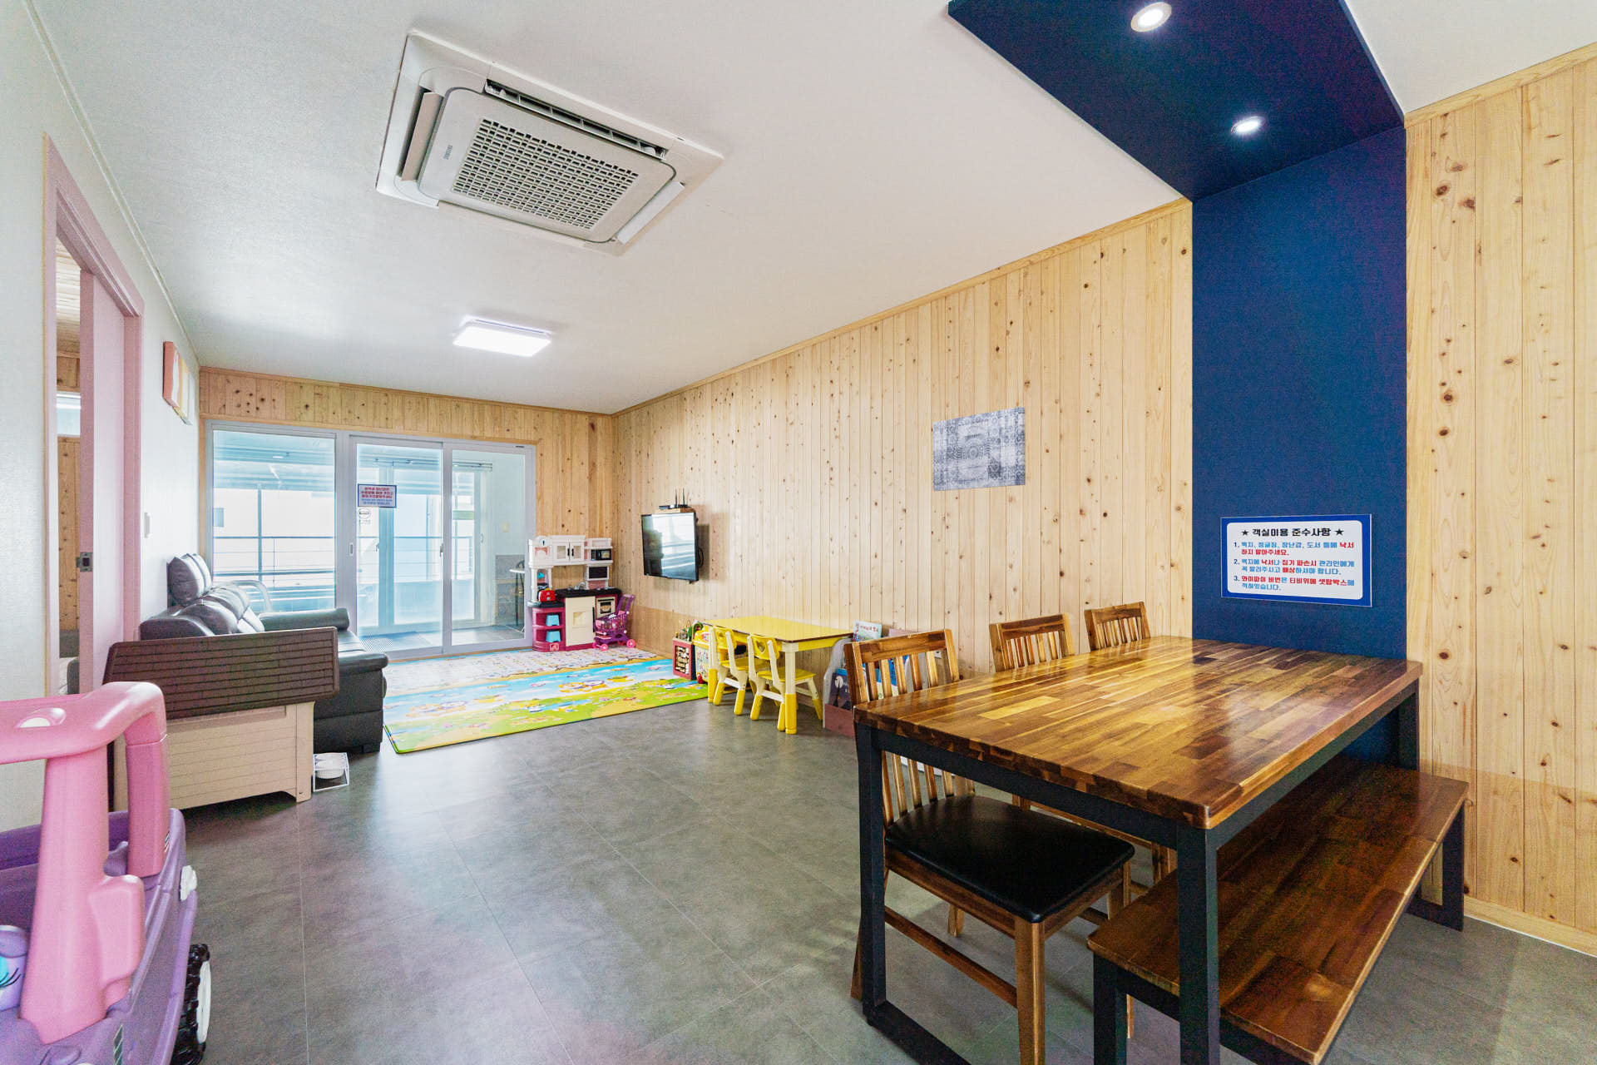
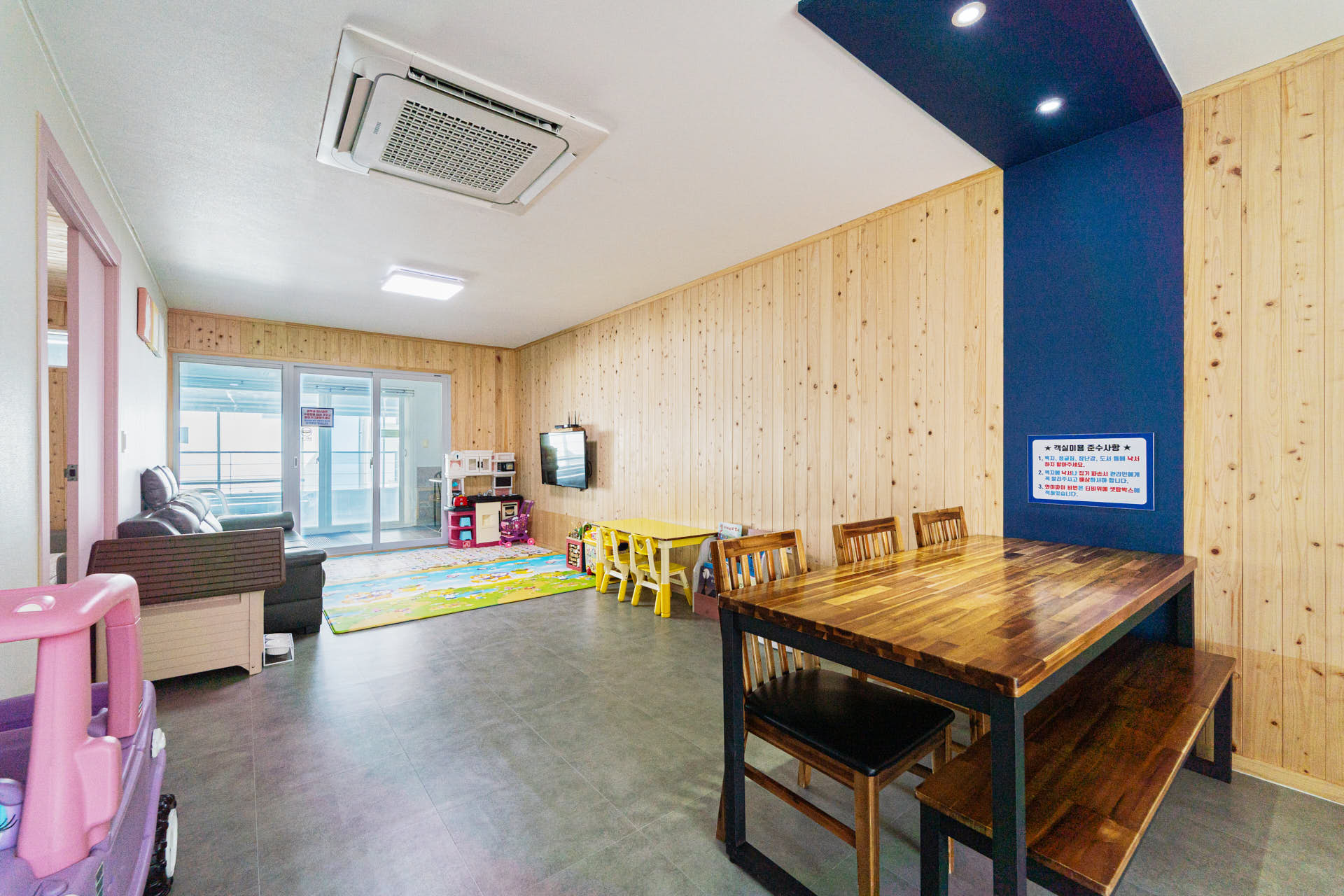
- wall art (976, 450)
